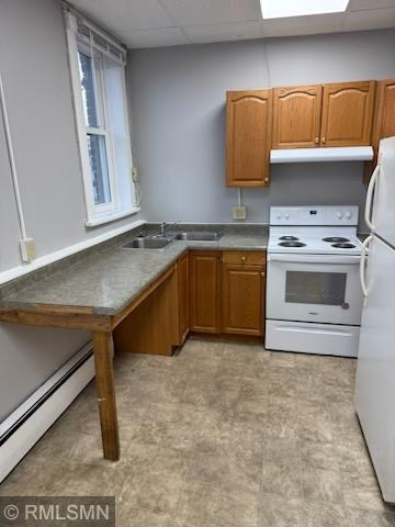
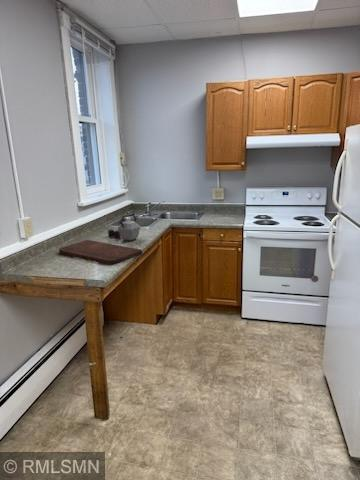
+ kettle (121, 226)
+ cutting board (98, 251)
